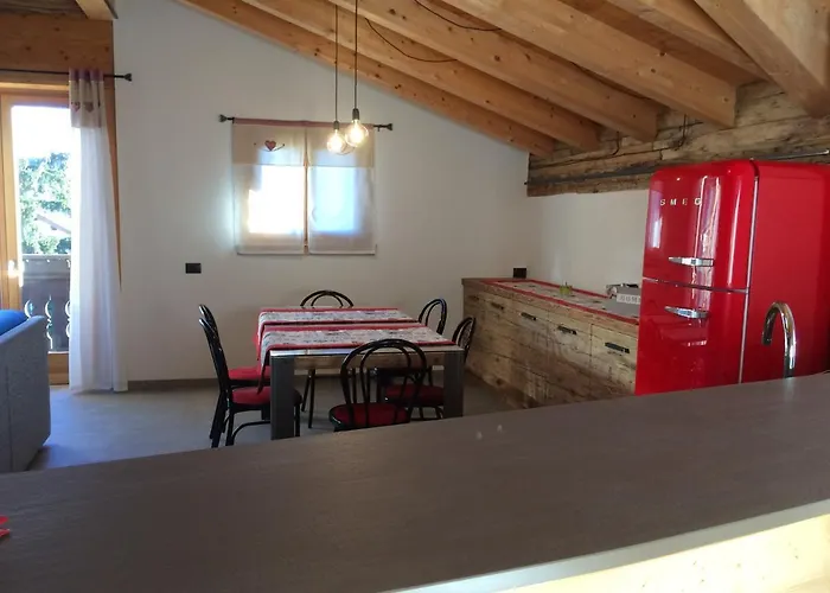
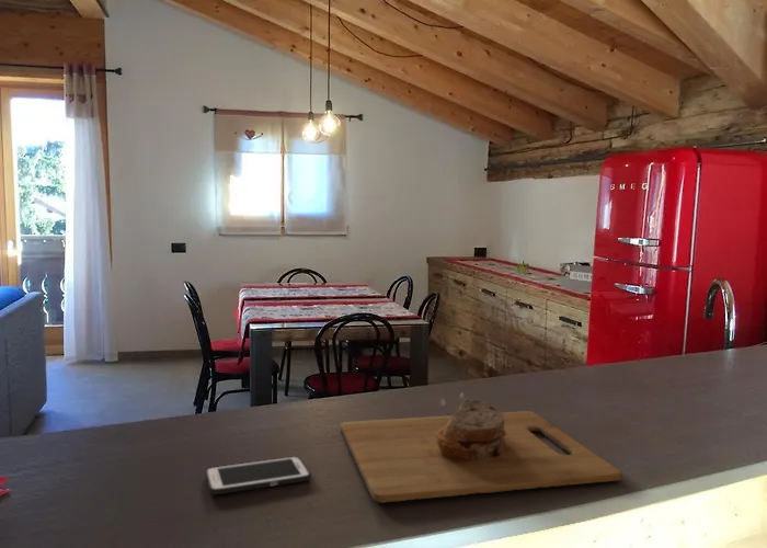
+ cell phone (257, 475)
+ cutting board (469, 429)
